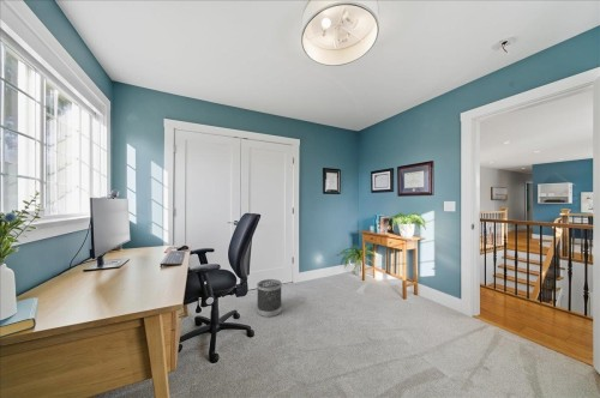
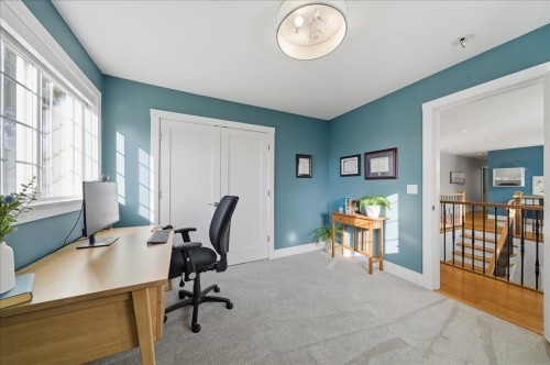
- wastebasket (269, 296)
